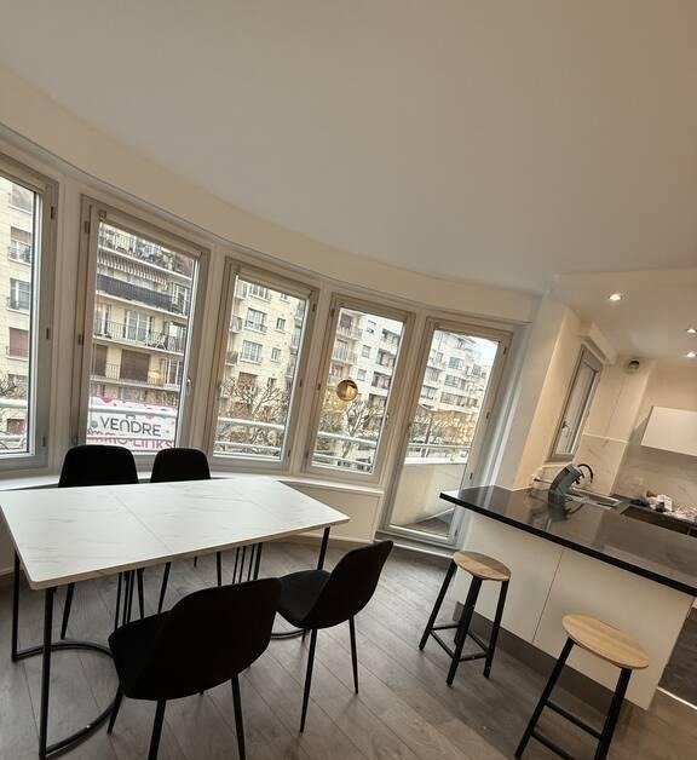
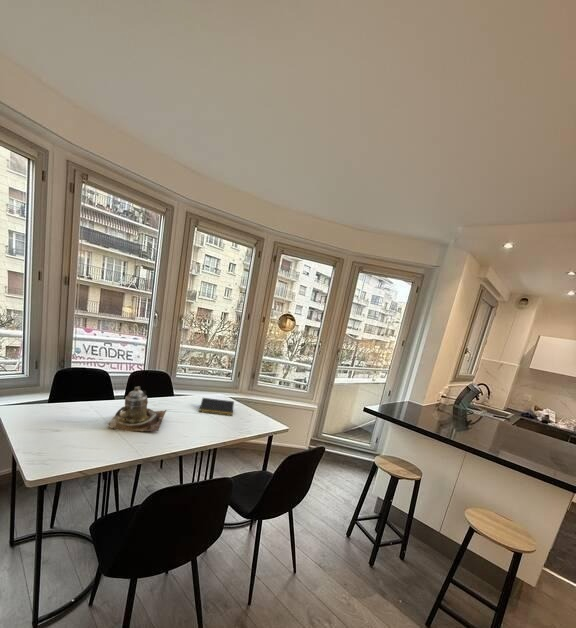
+ teapot (141, 404)
+ notepad (217, 406)
